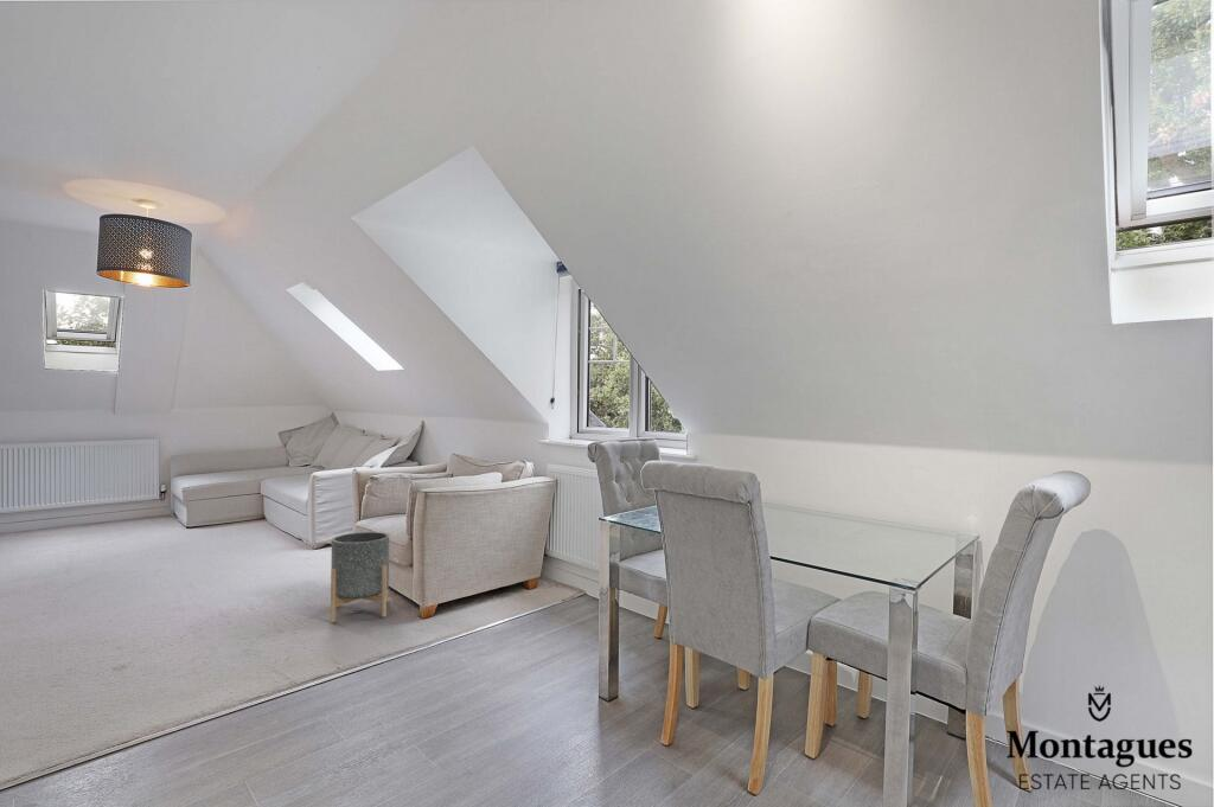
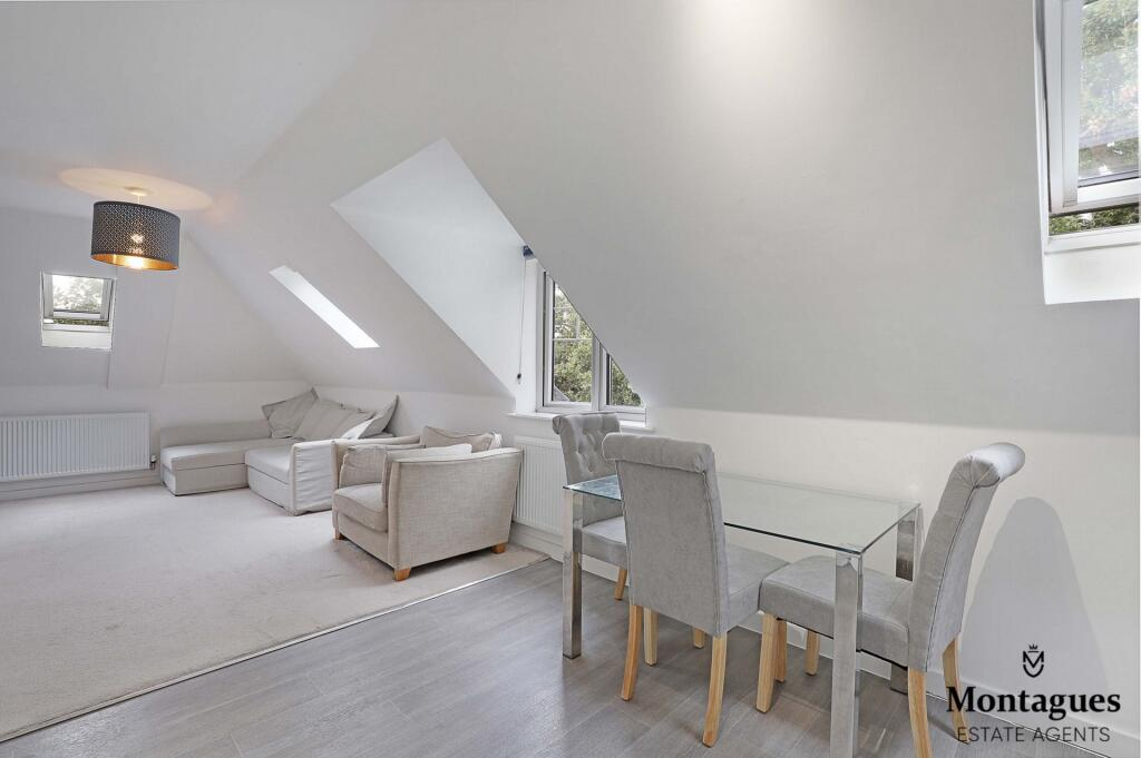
- planter (360, 574)
